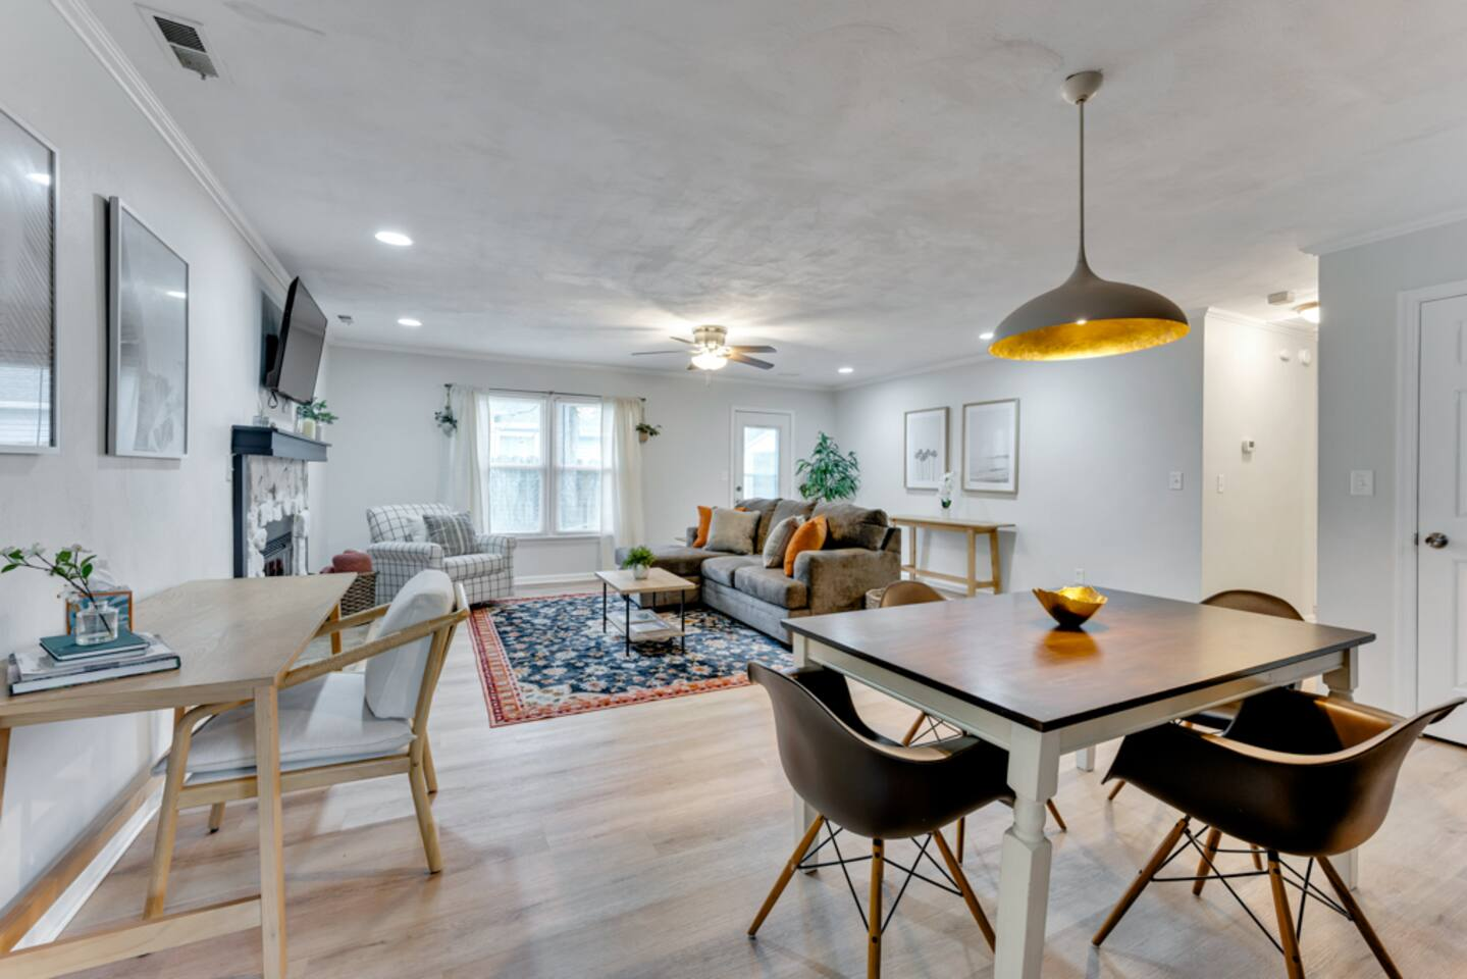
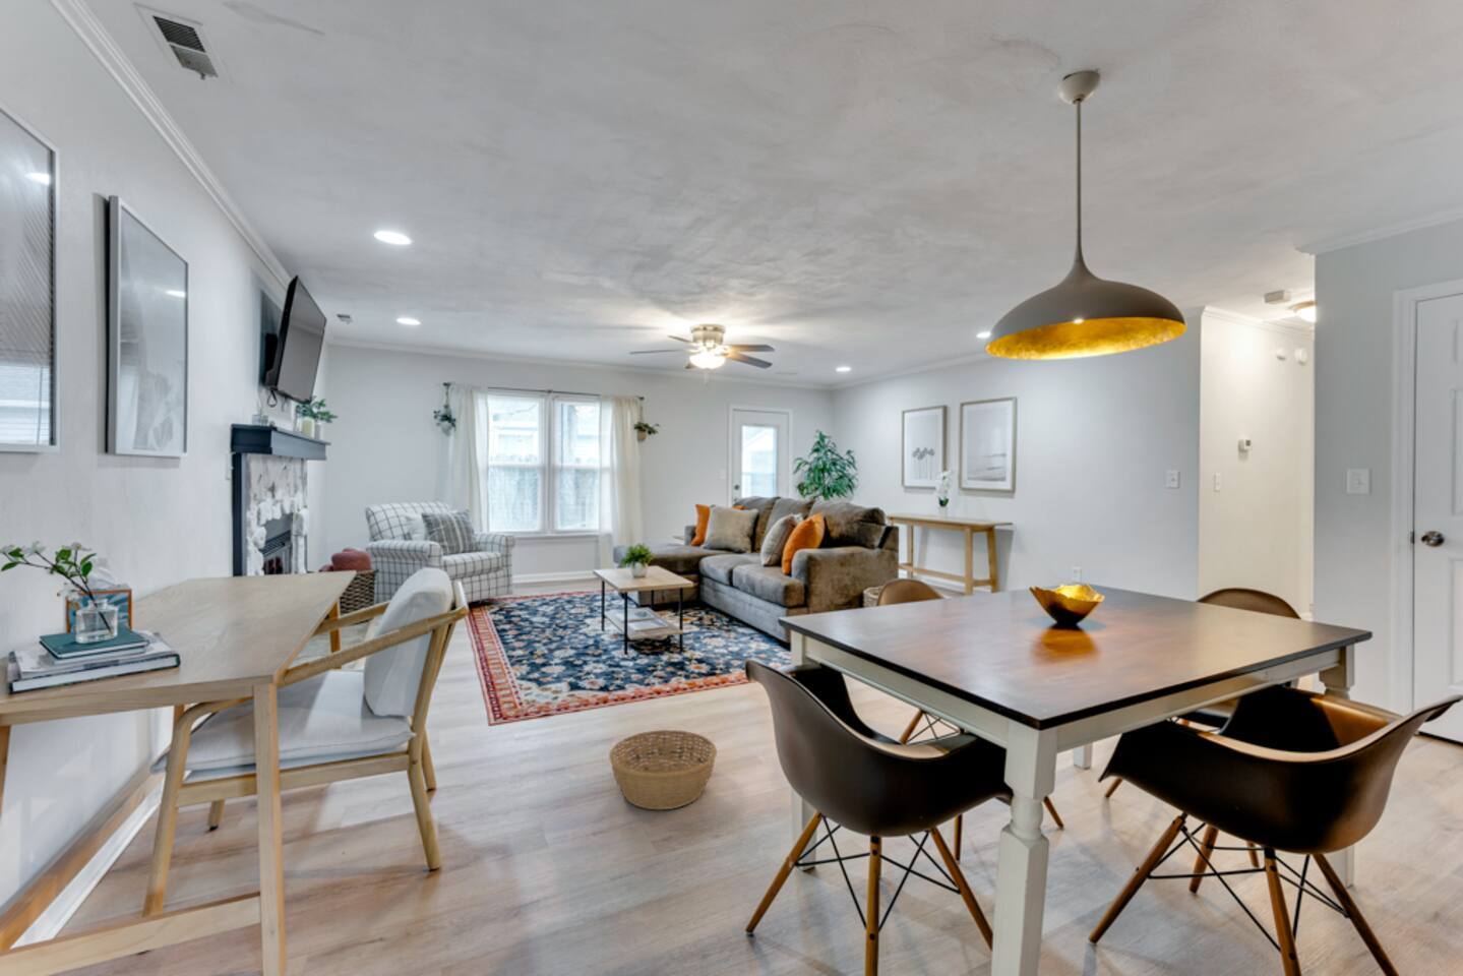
+ basket (663, 770)
